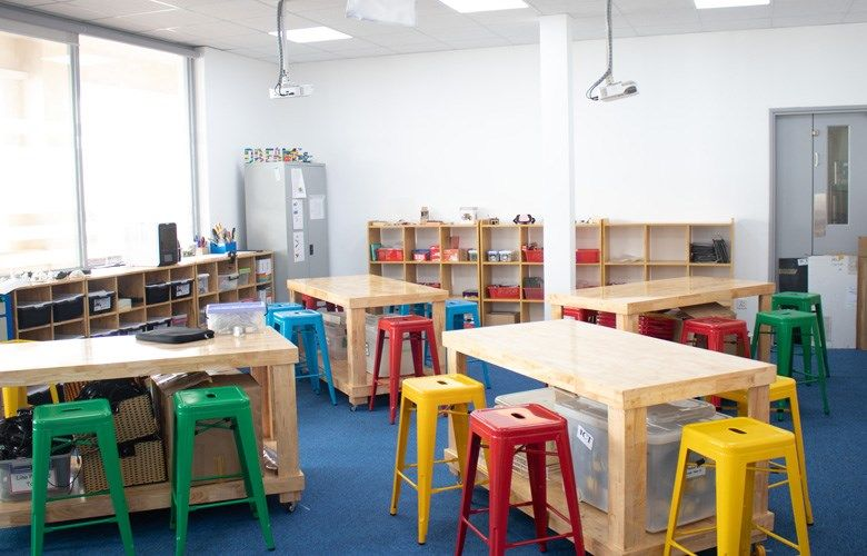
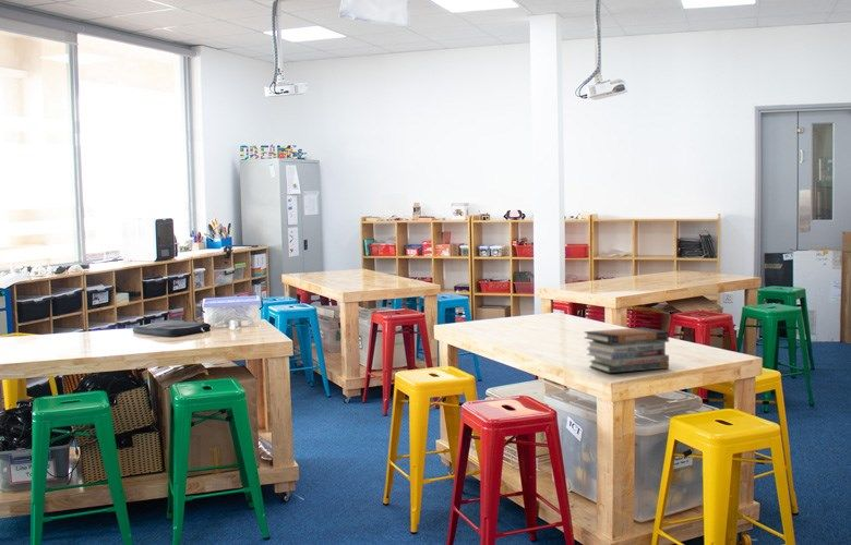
+ book stack (626, 349)
